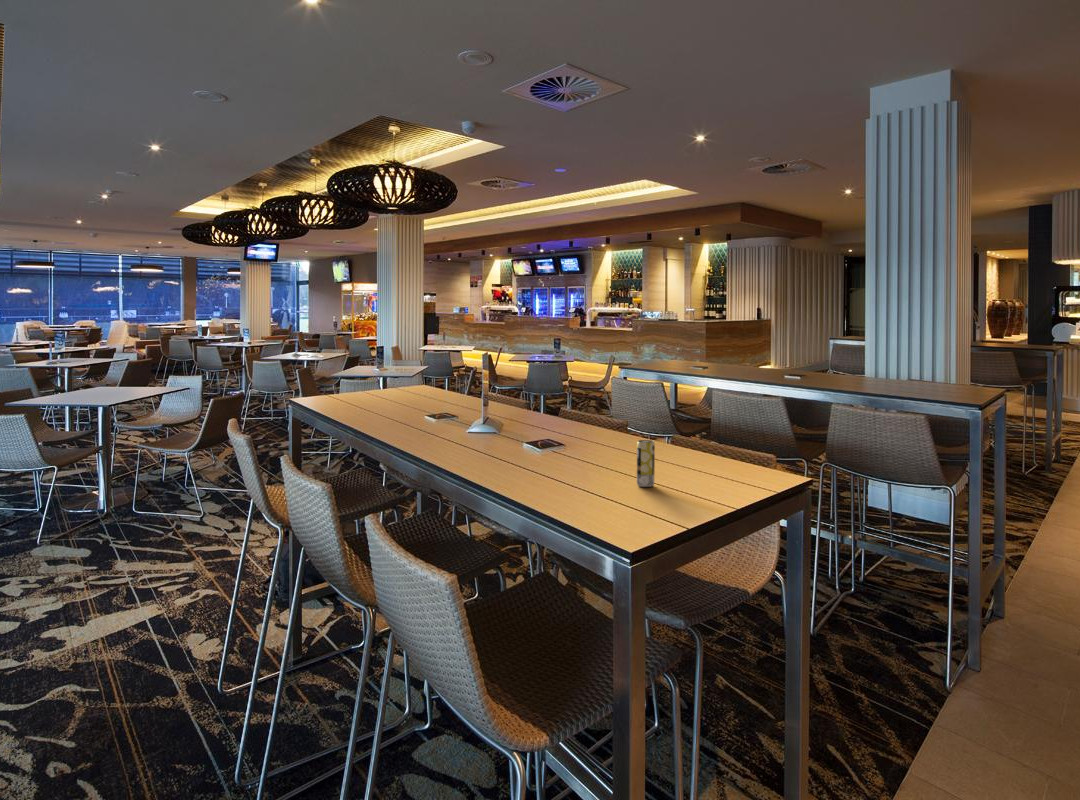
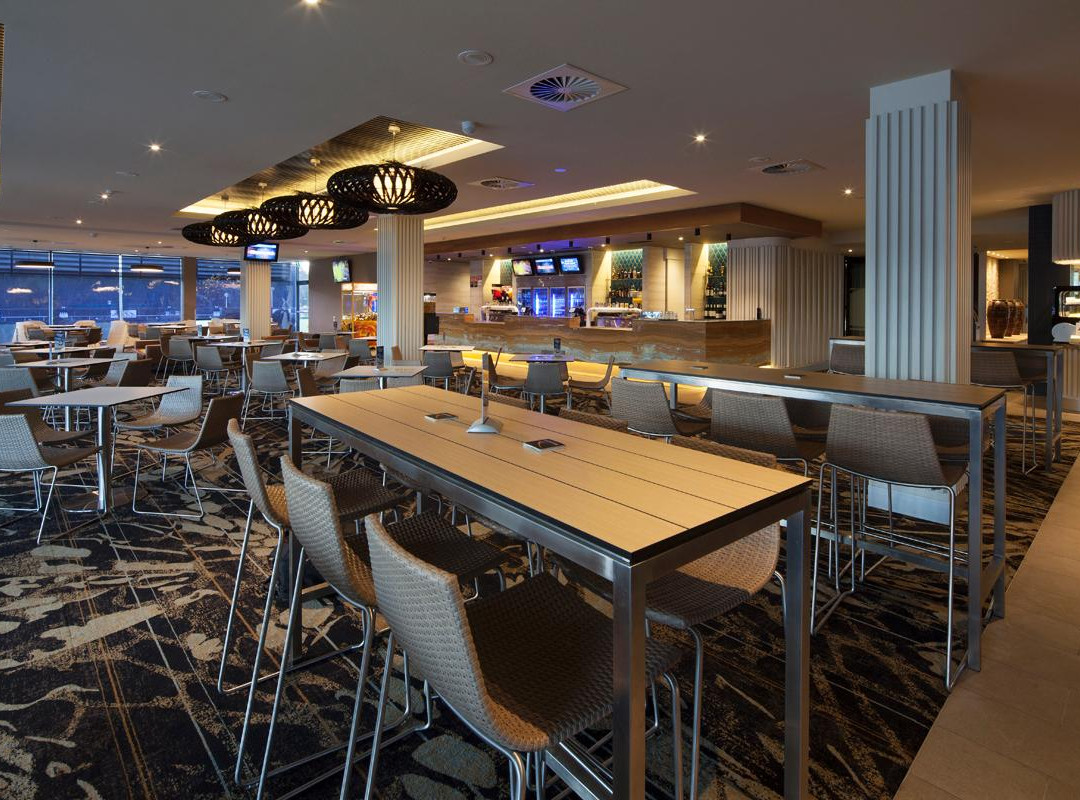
- beverage can (645, 463)
